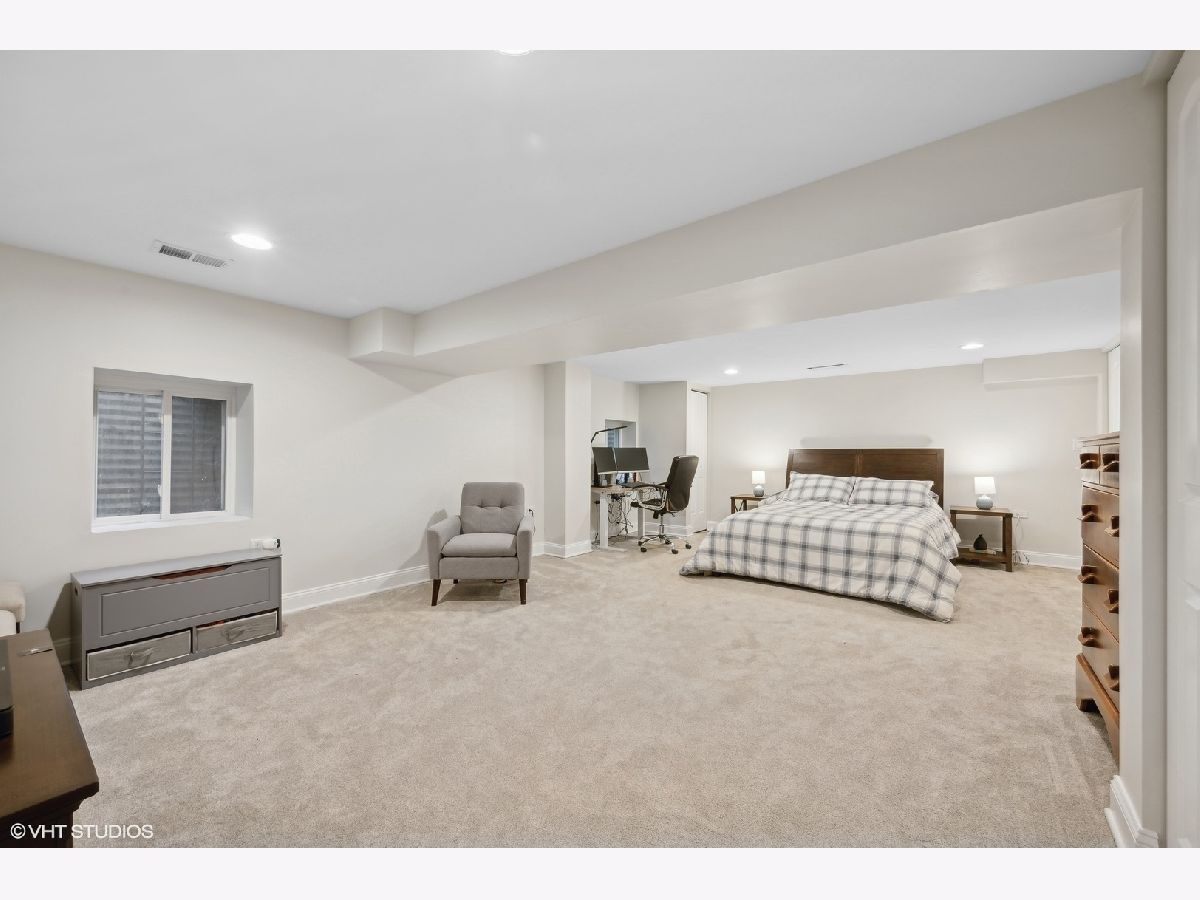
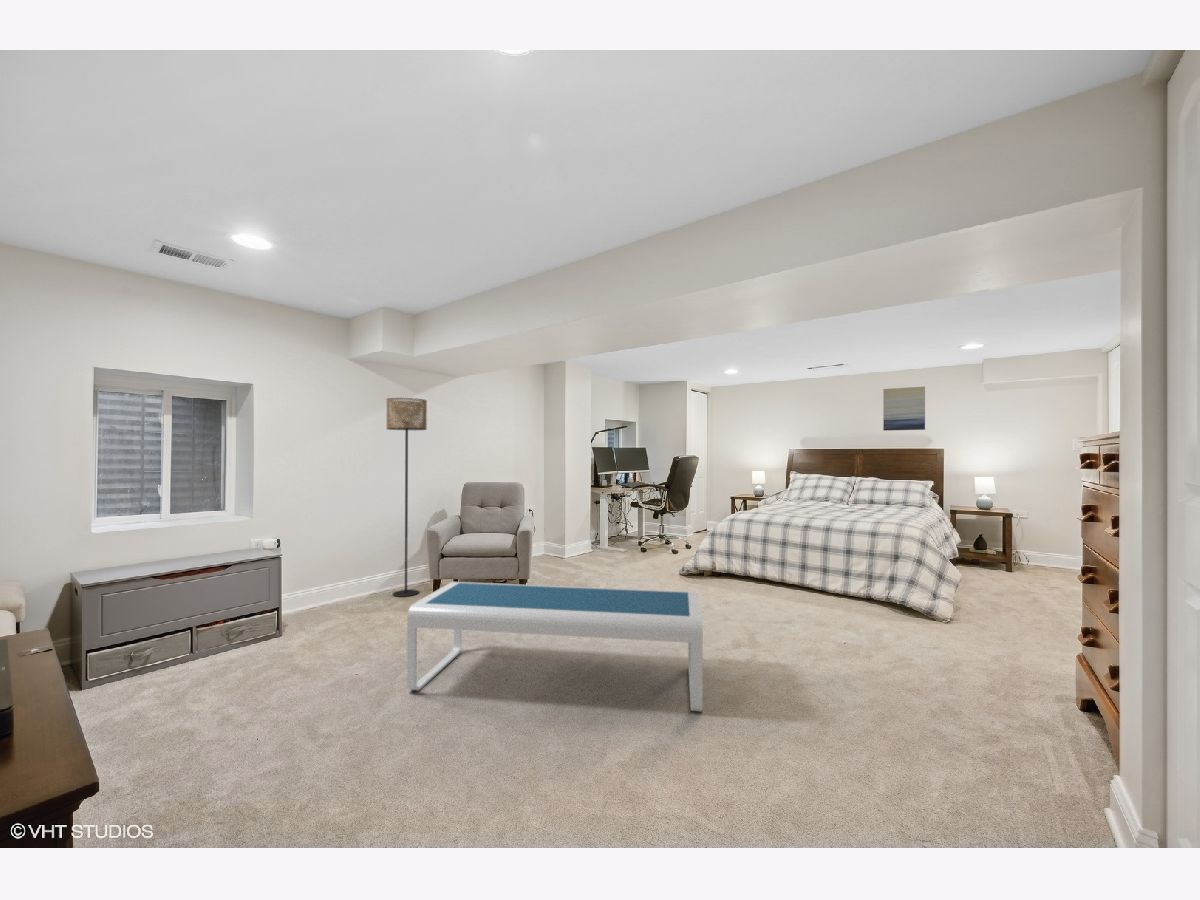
+ wall art (903, 409)
+ floor lamp (406, 496)
+ coffee table (561, 635)
